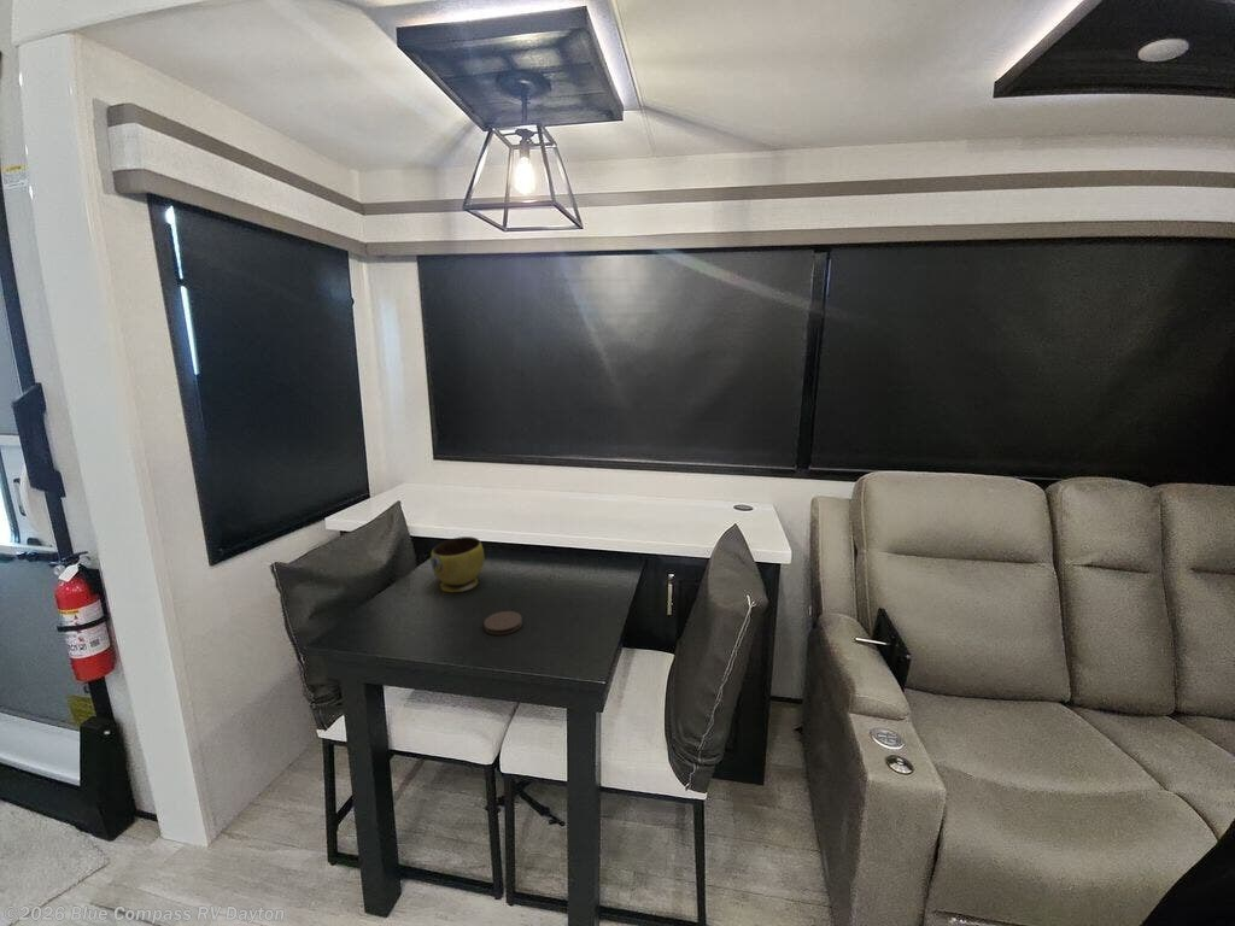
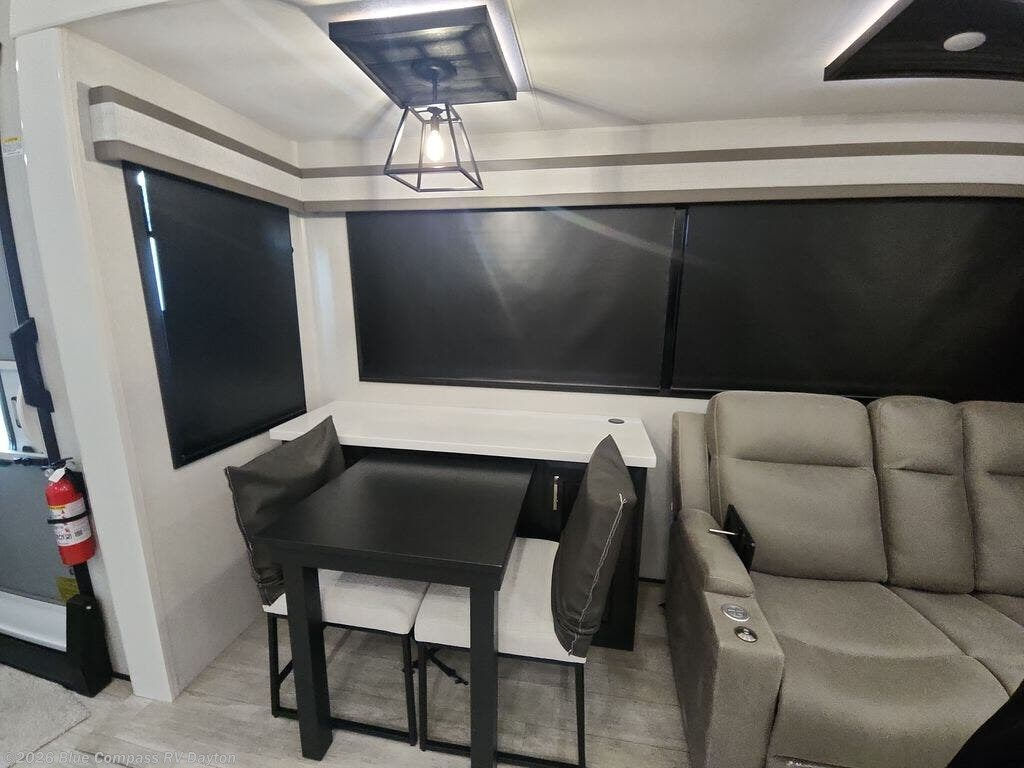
- coaster (503, 622)
- bowl (458, 564)
